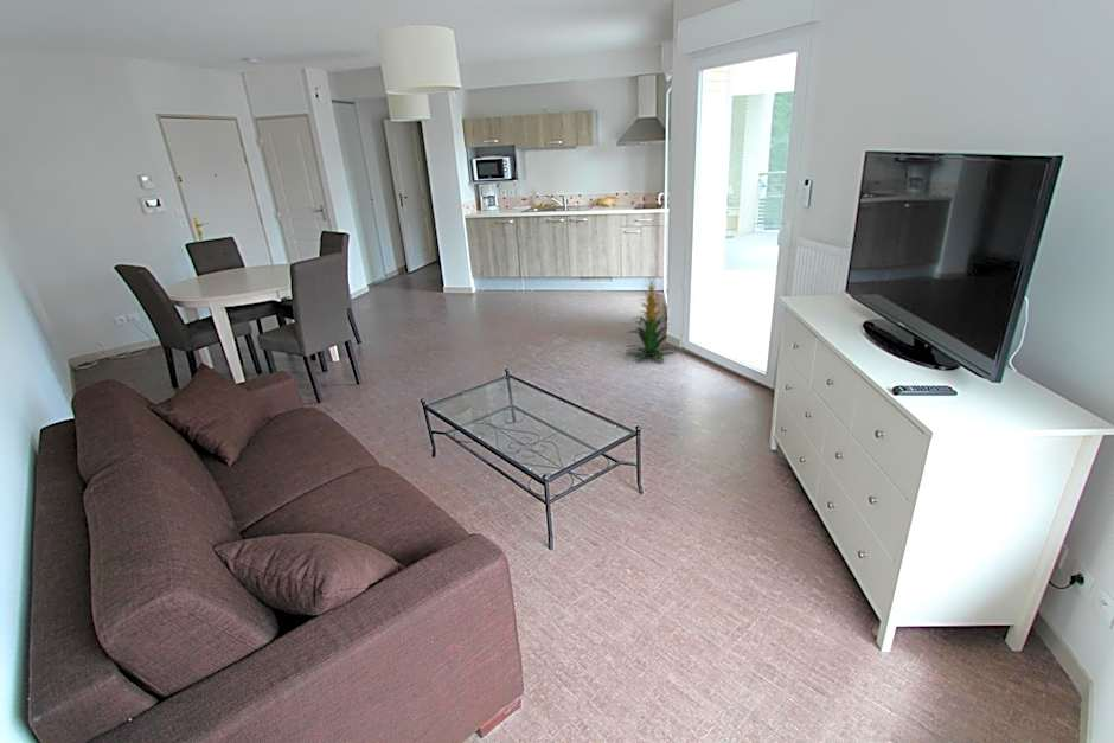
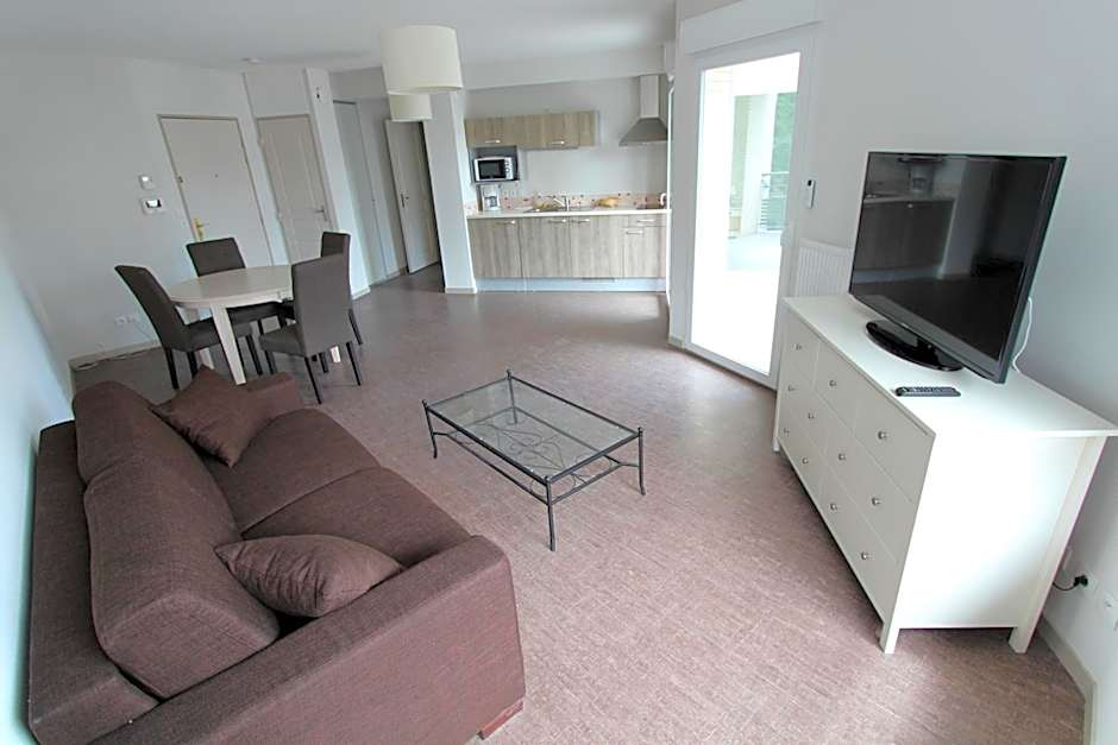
- indoor plant (651, 318)
